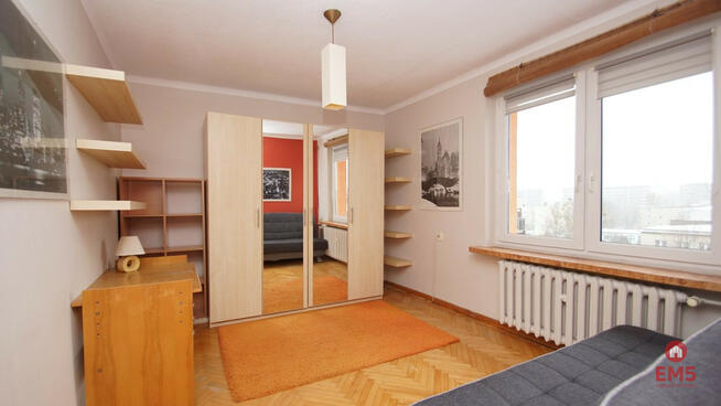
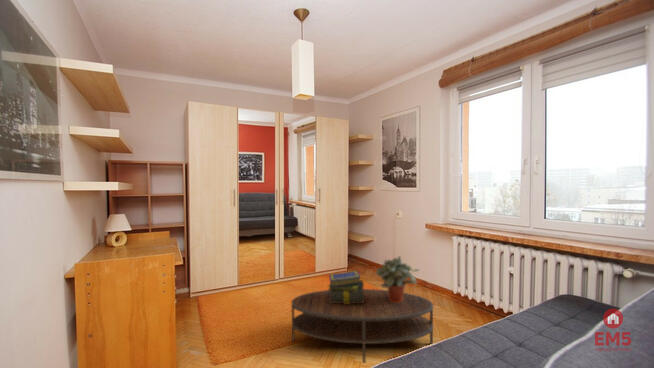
+ stack of books (345, 286)
+ coffee table (361, 321)
+ potted plant (396, 277)
